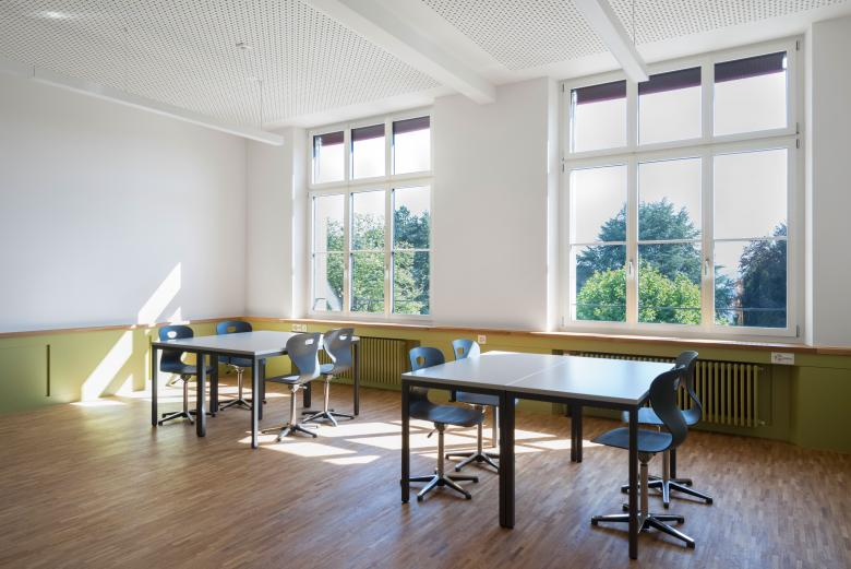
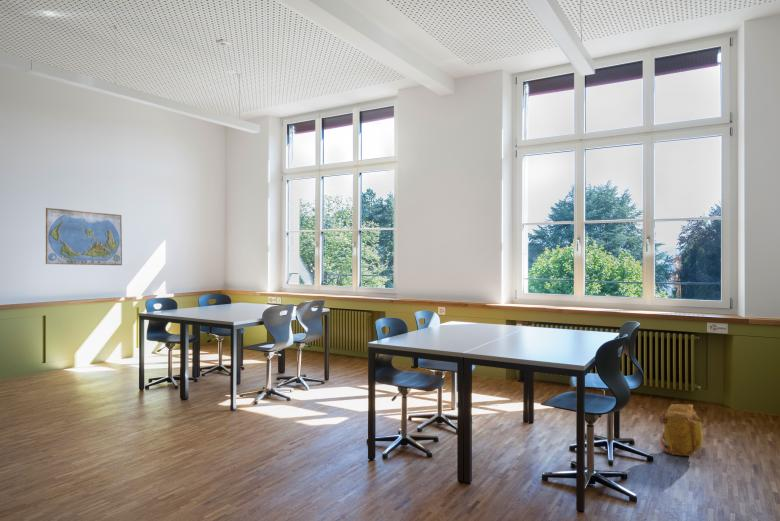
+ world map (86, 238)
+ backpack (680, 427)
